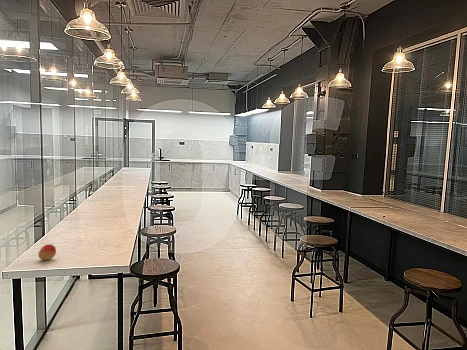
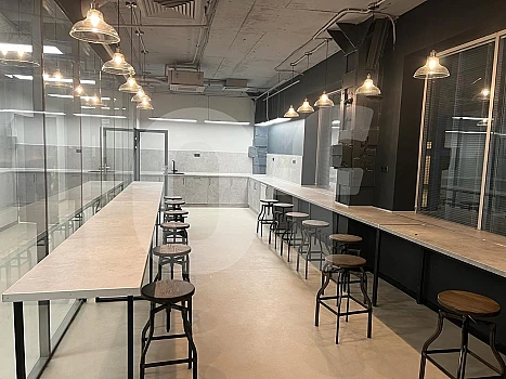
- fruit (47, 252)
